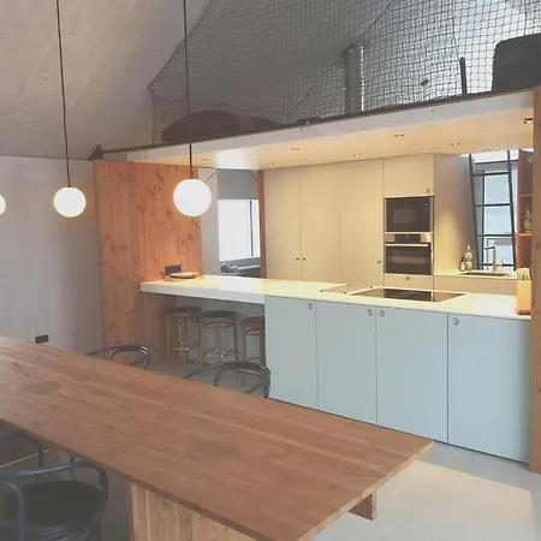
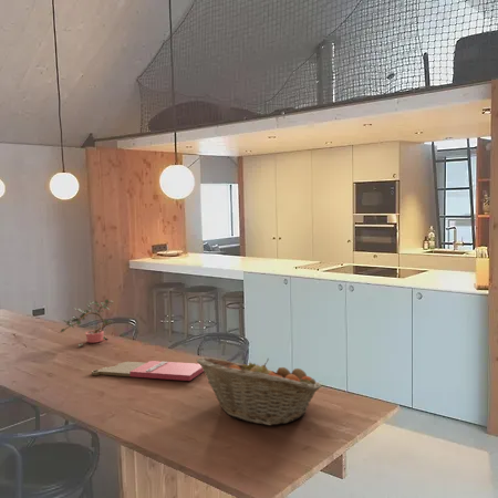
+ fruit basket (257, 382)
+ potted plant (84, 319)
+ cutting board (148, 369)
